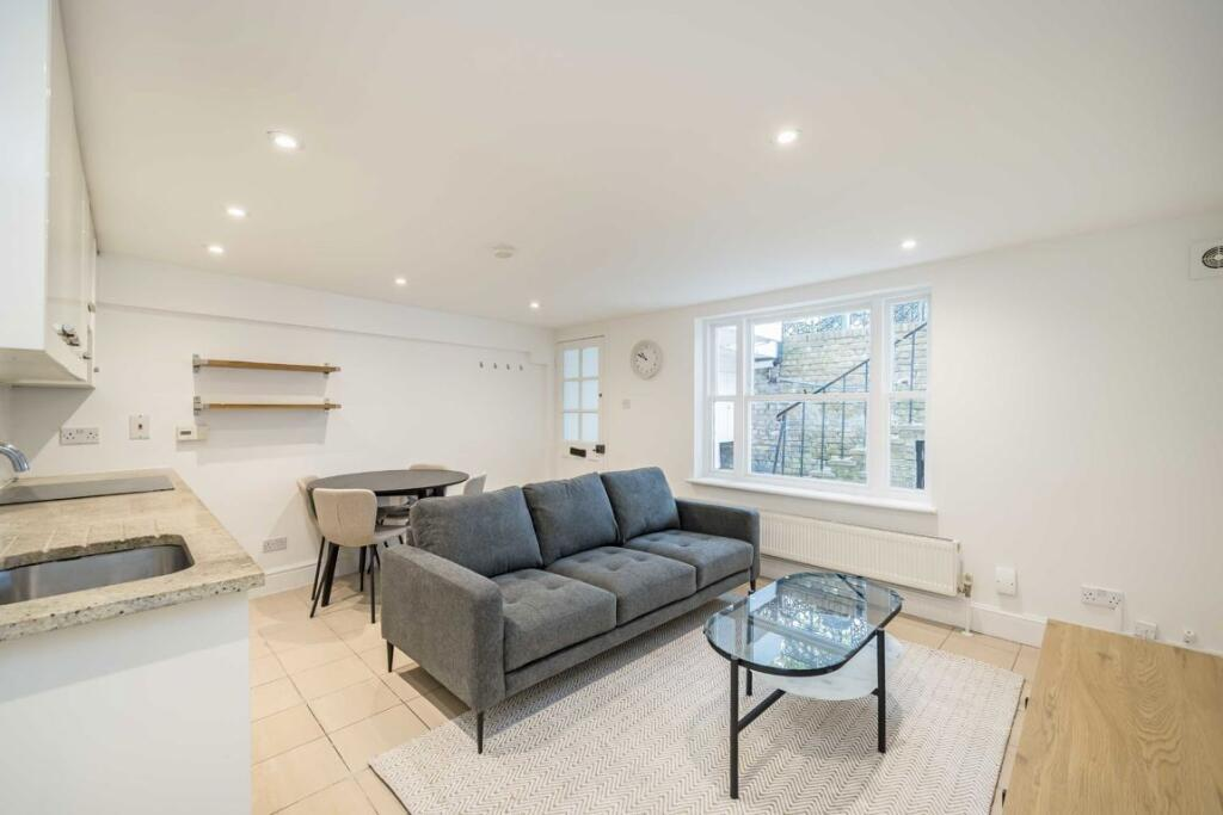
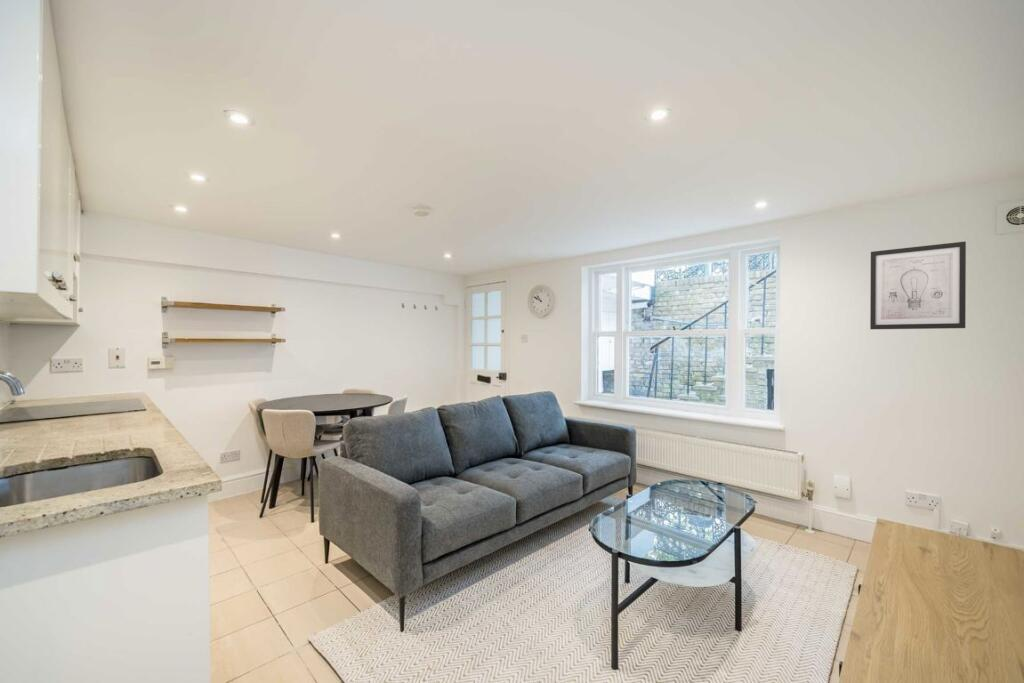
+ wall art (915, 287)
